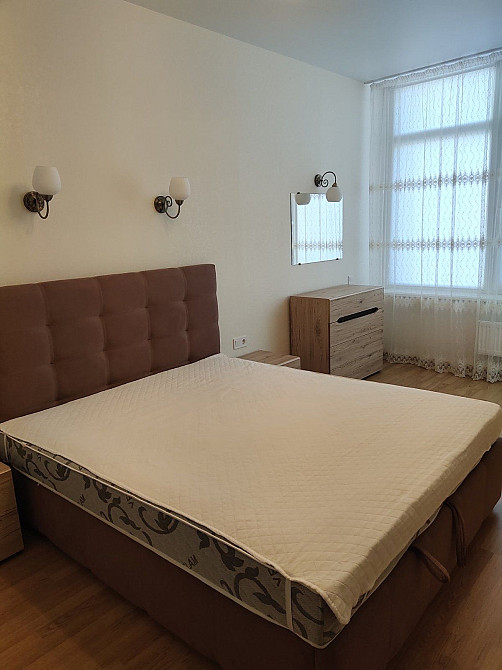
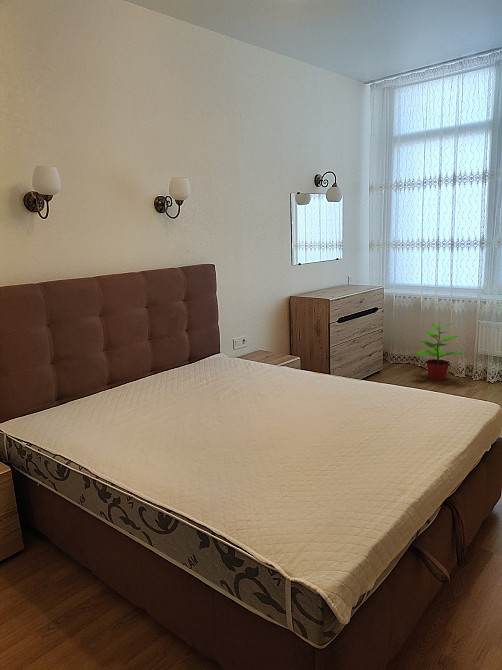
+ potted plant (439, 350)
